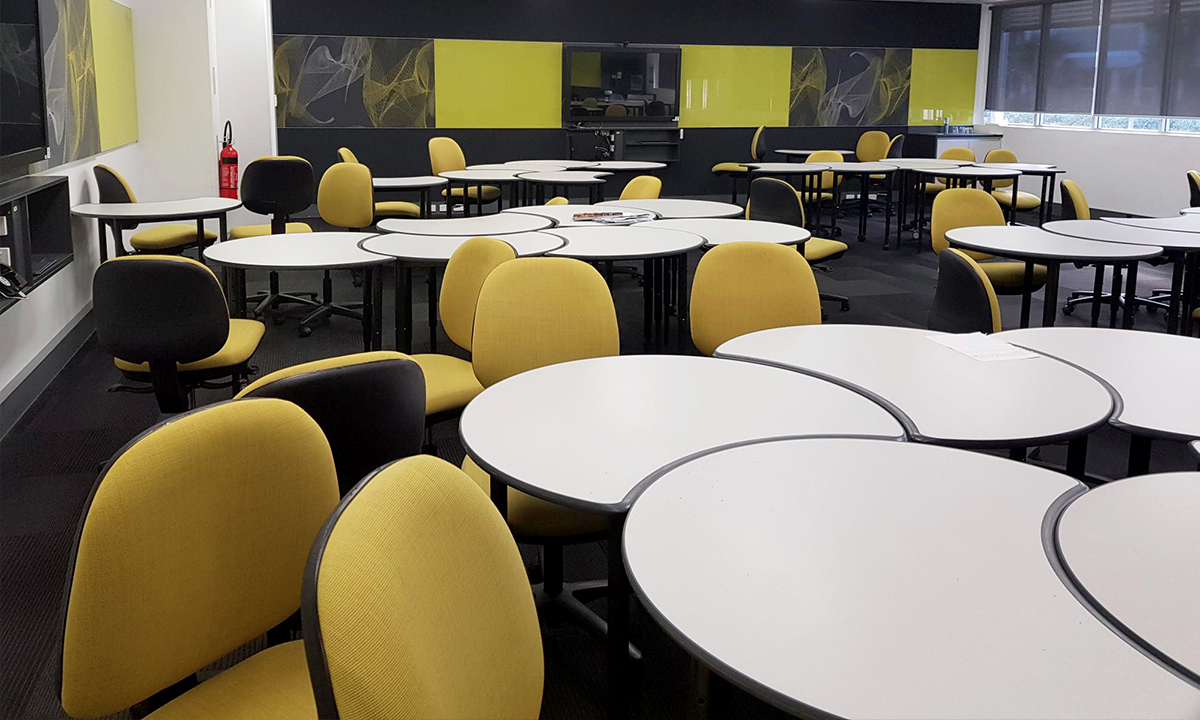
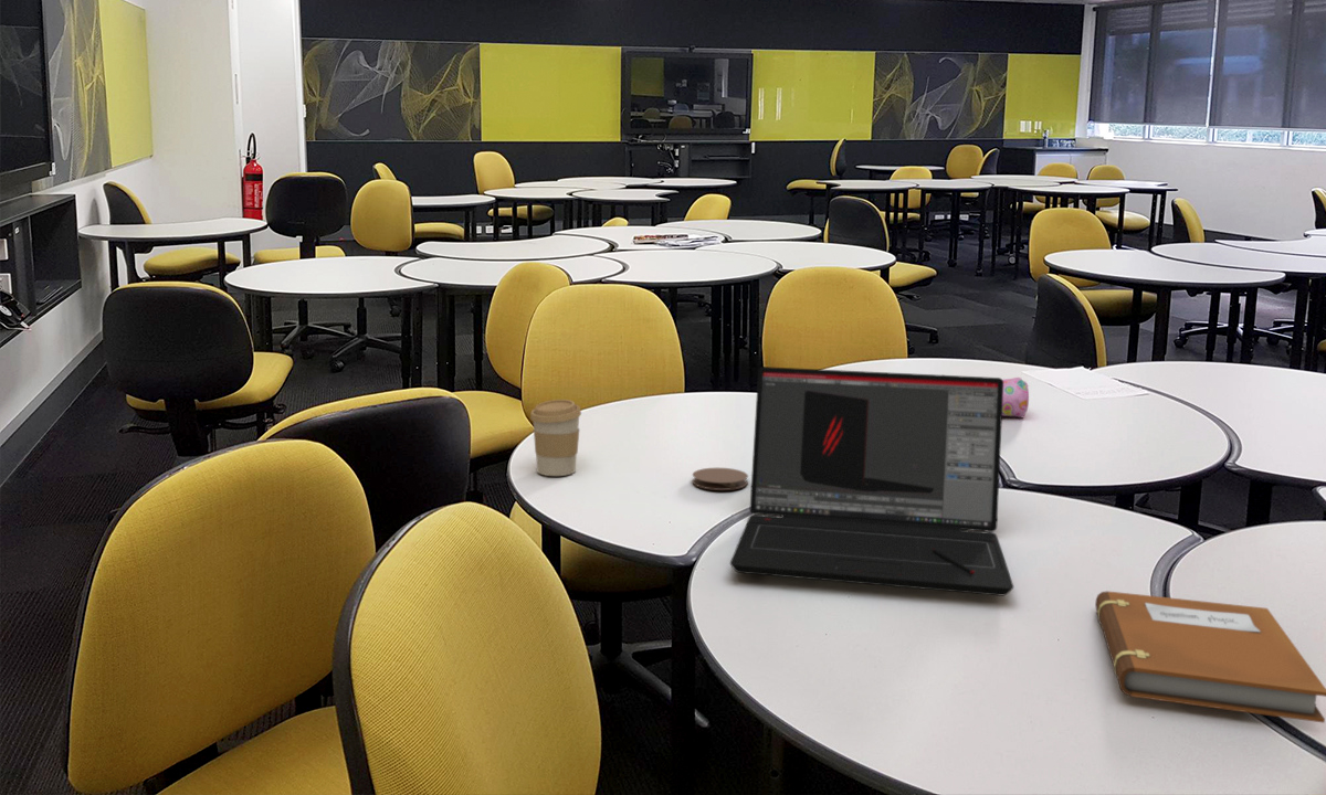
+ coaster (719, 478)
+ laptop (873, 470)
+ coffee cup (556, 436)
+ notebook (1196, 646)
+ pencil case (1002, 400)
